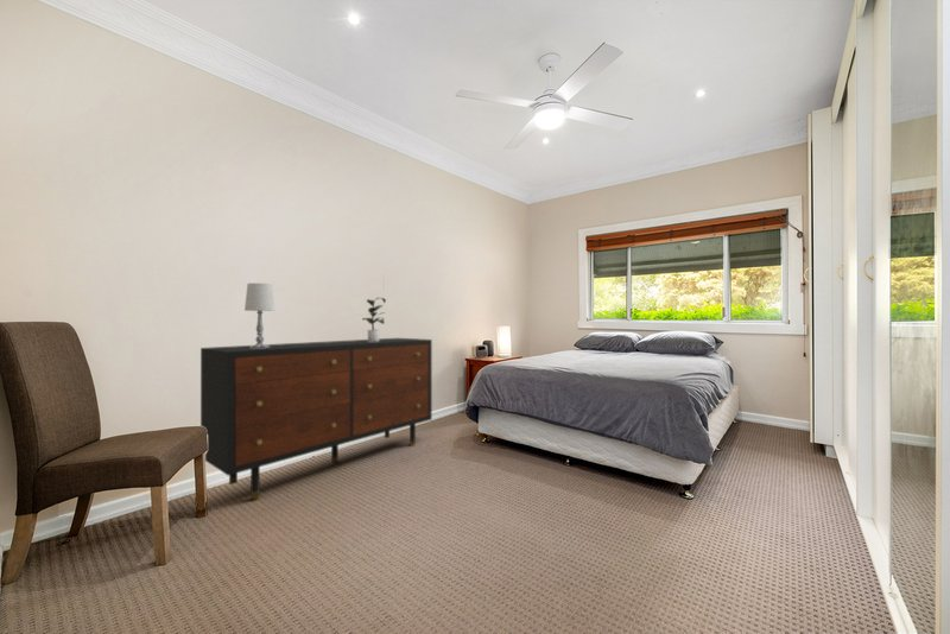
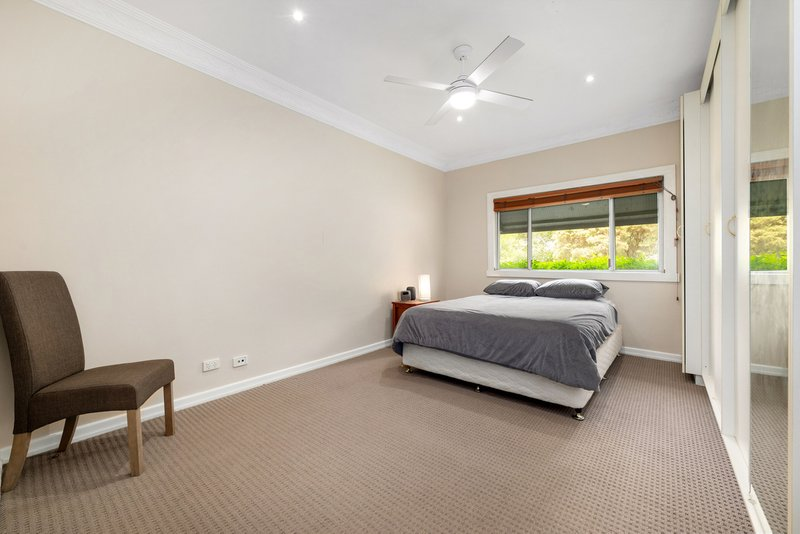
- table lamp (259, 315)
- dresser (335, 402)
- potted plant (369, 318)
